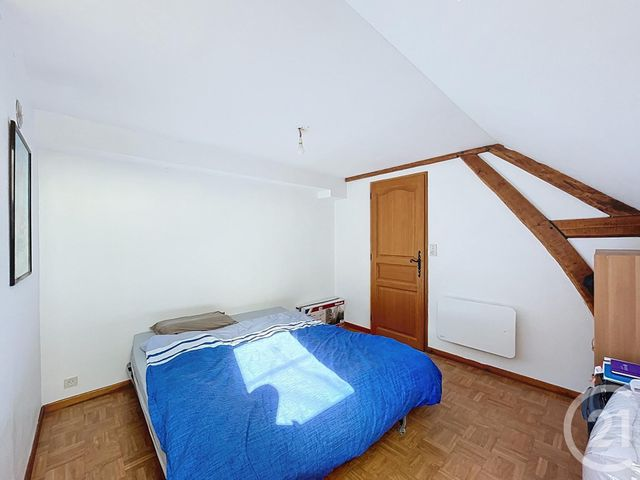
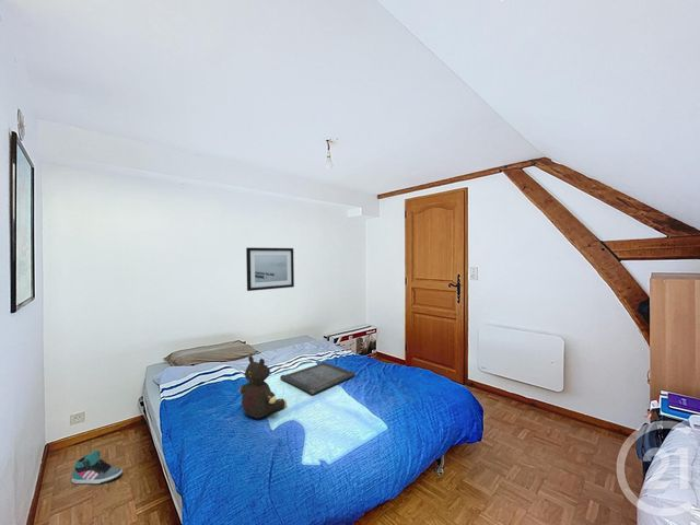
+ wall art (271, 268)
+ teddy bear (264, 383)
+ sneaker (97, 464)
+ serving tray (318, 375)
